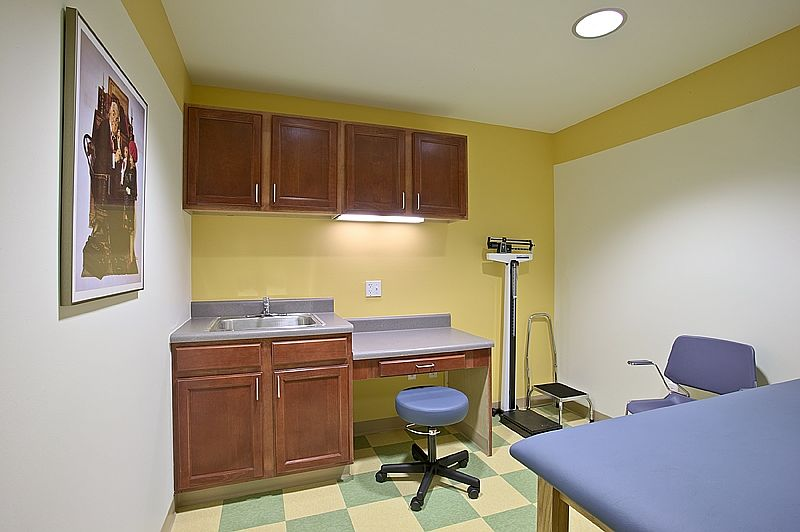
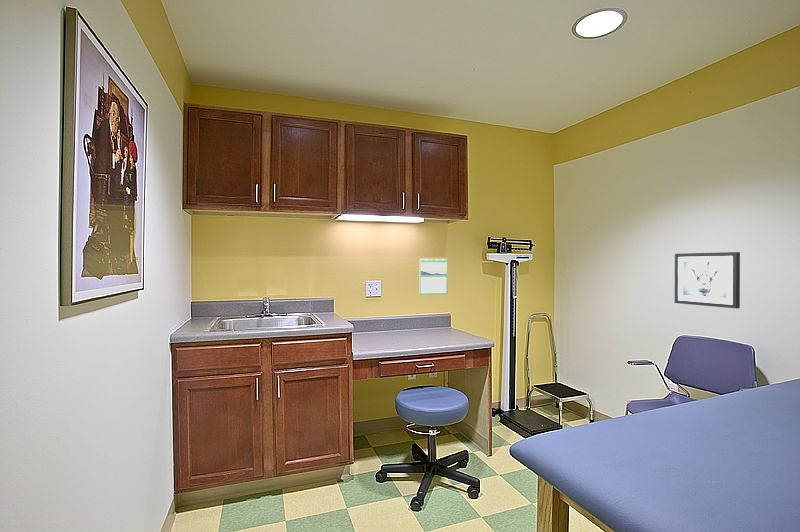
+ calendar (433, 276)
+ wall art (705, 279)
